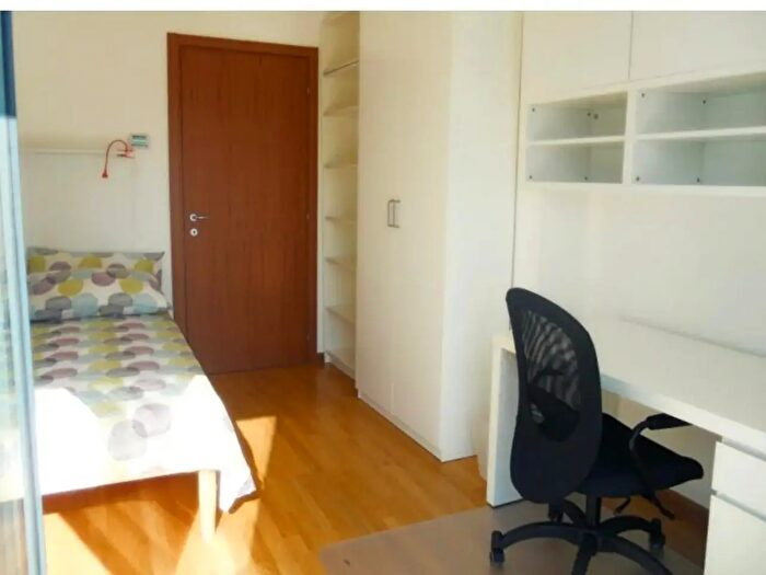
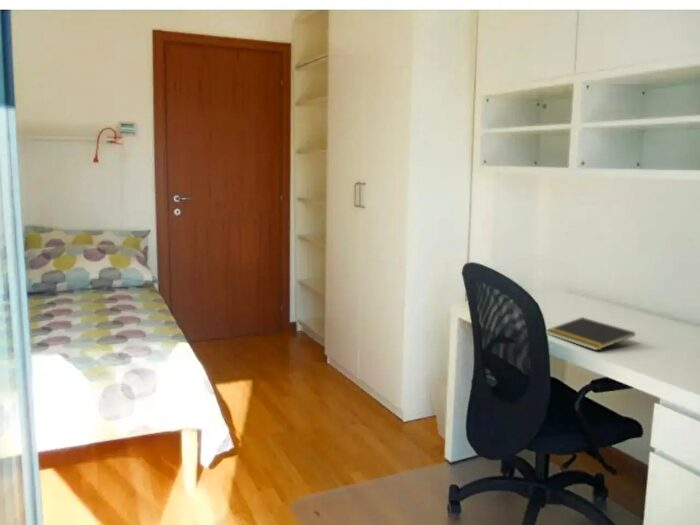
+ notepad (589, 332)
